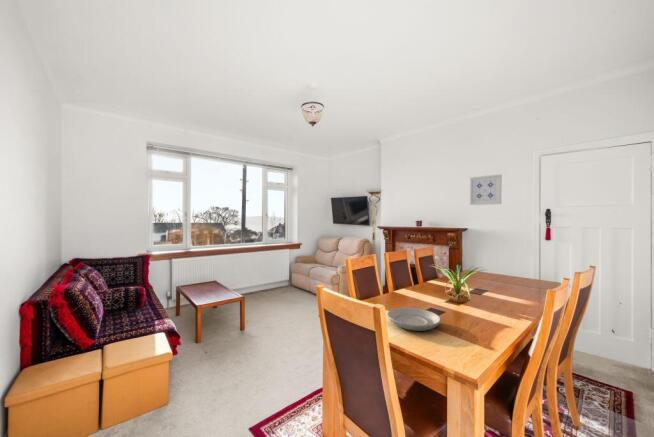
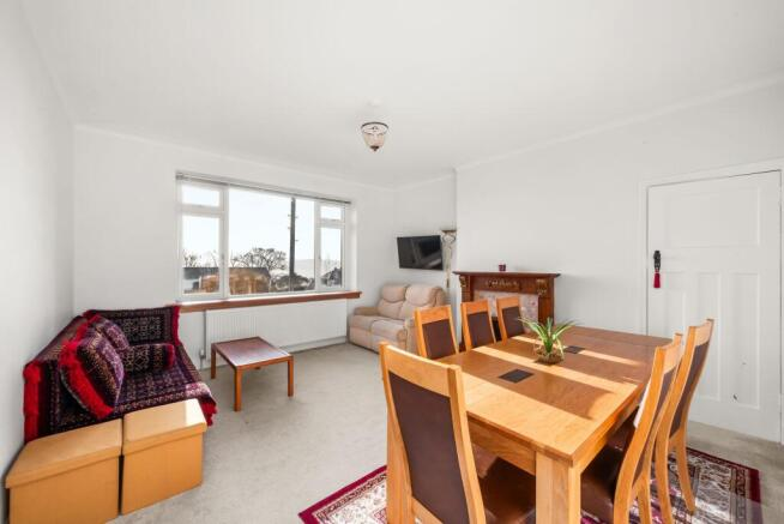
- wall art (485, 190)
- plate (413, 319)
